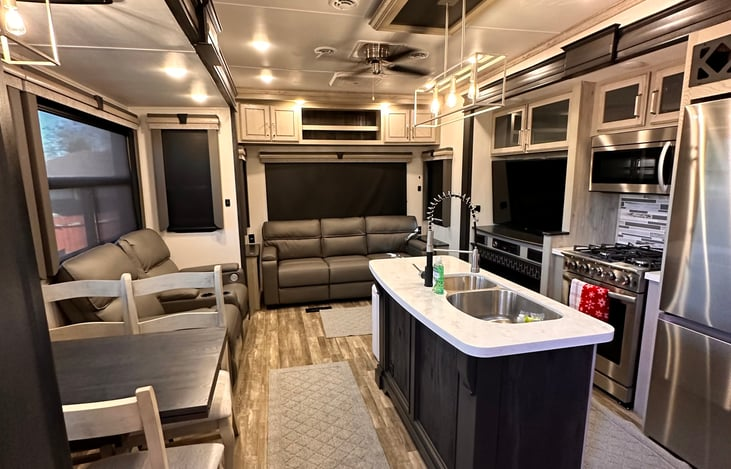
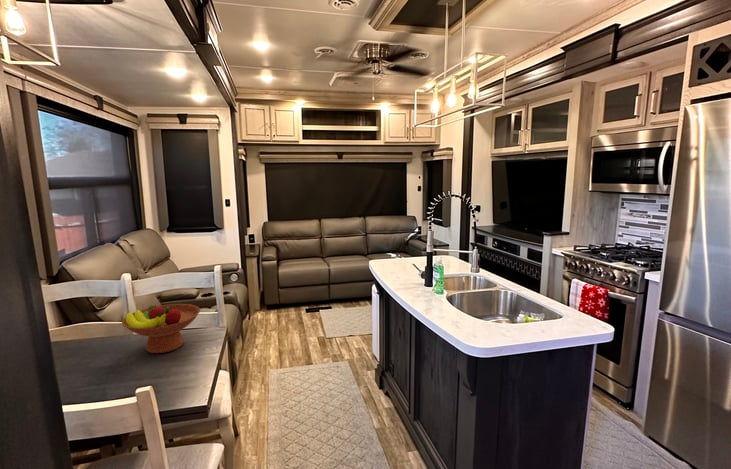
+ fruit bowl (163, 324)
